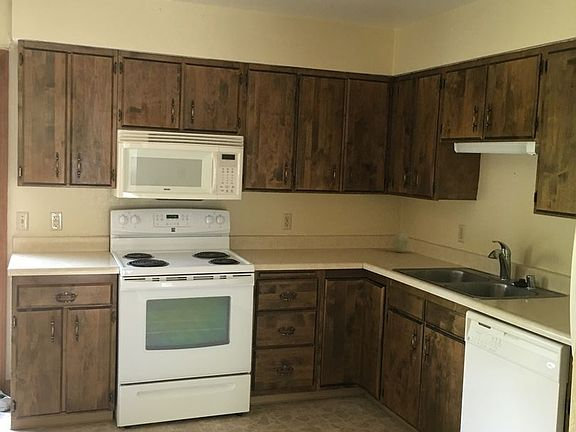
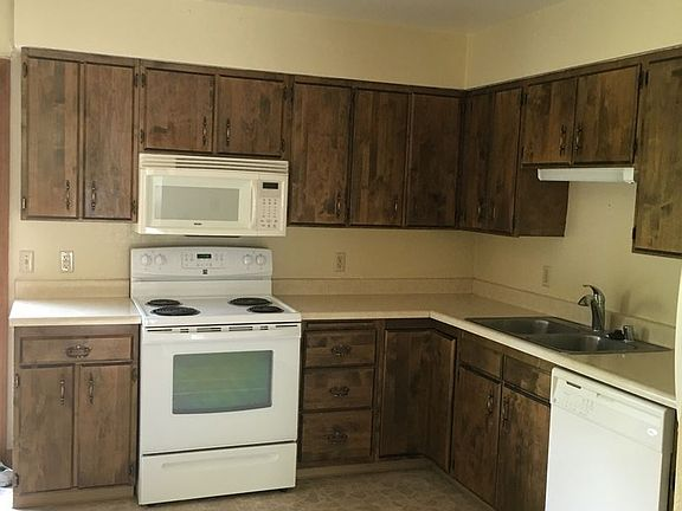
- fruit (401, 242)
